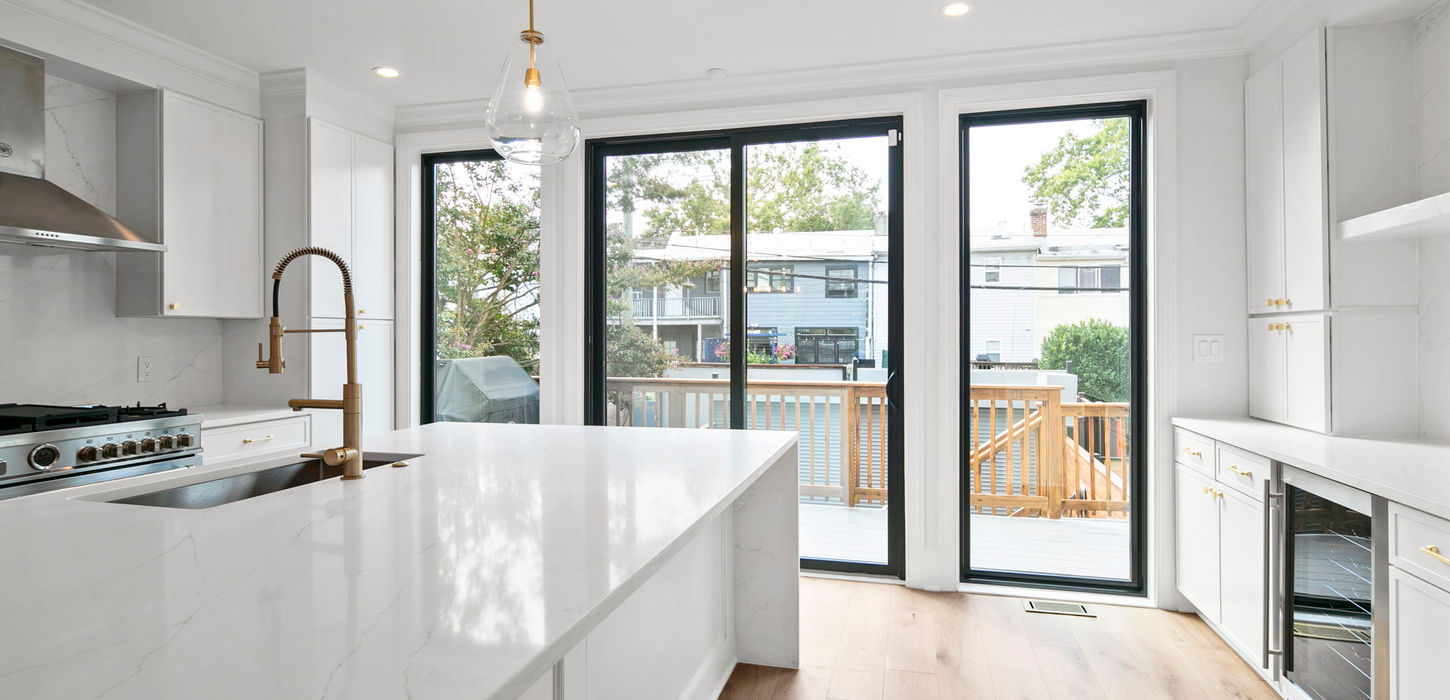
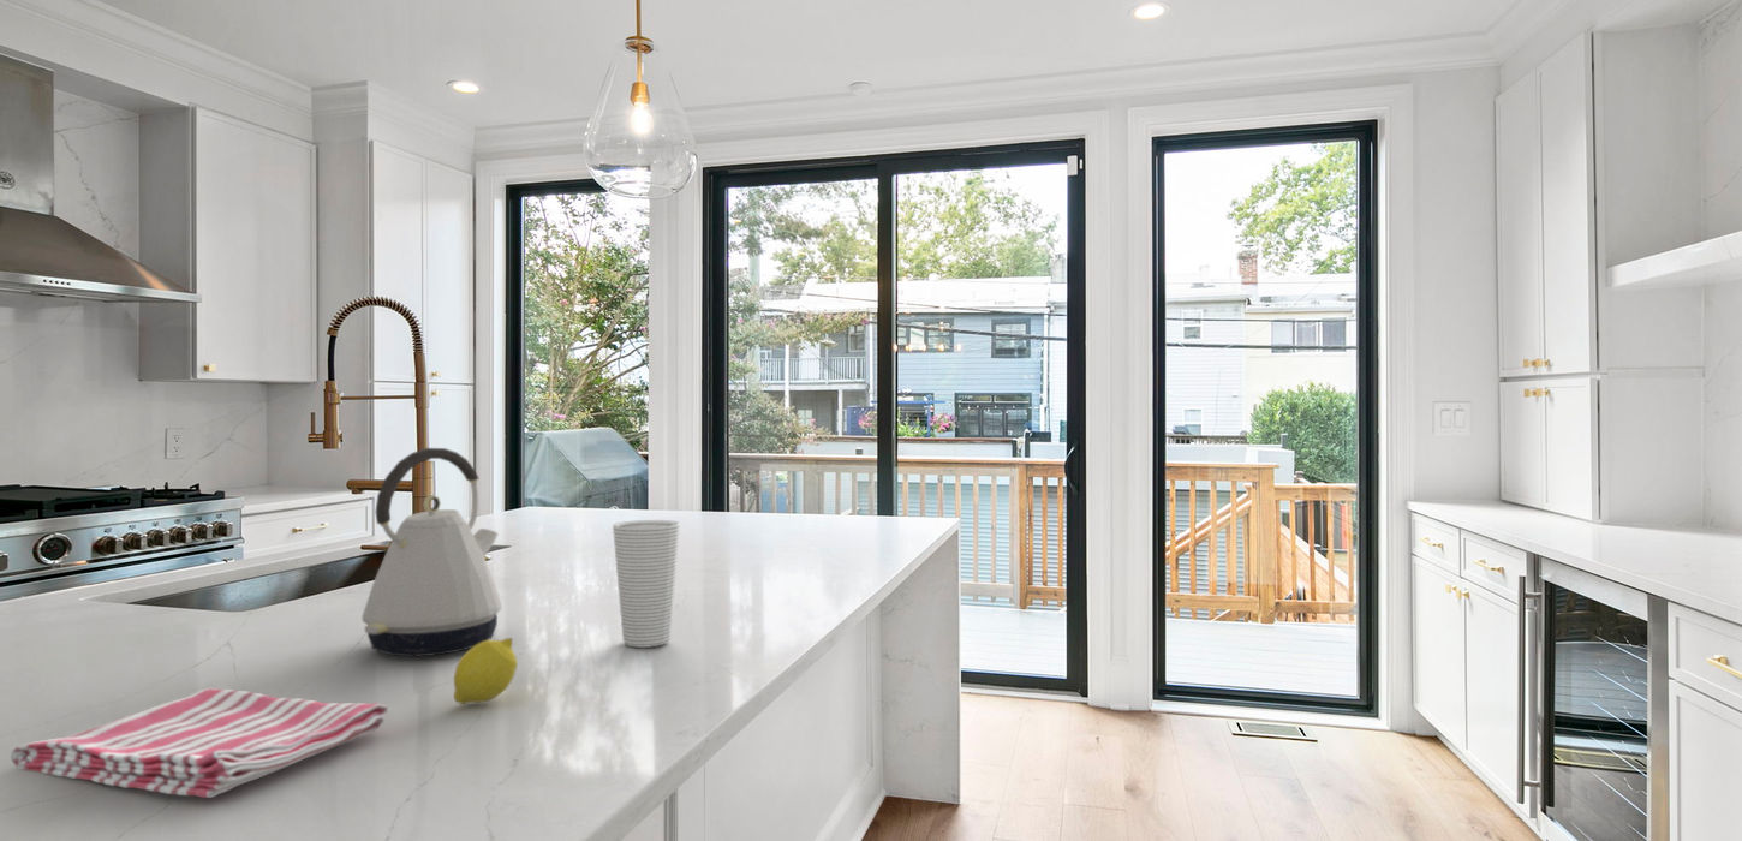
+ dish towel (210, 729)
+ cup (646, 583)
+ fruit (485, 670)
+ kettle (437, 545)
